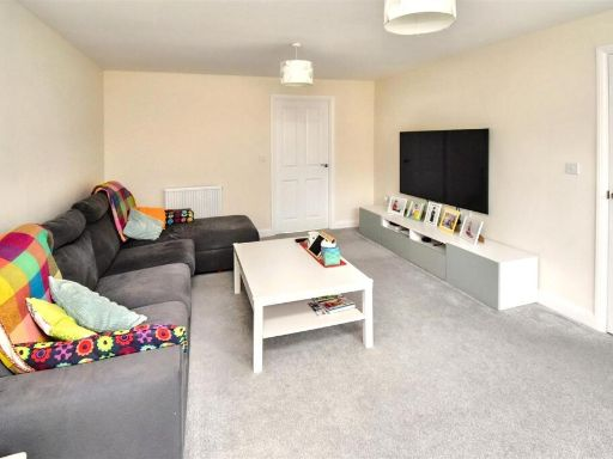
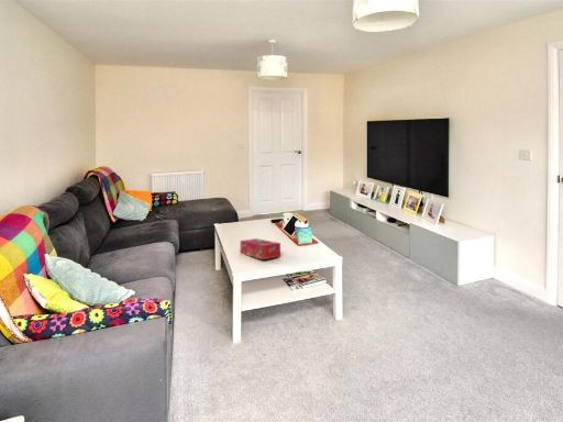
+ tissue box (260, 248)
